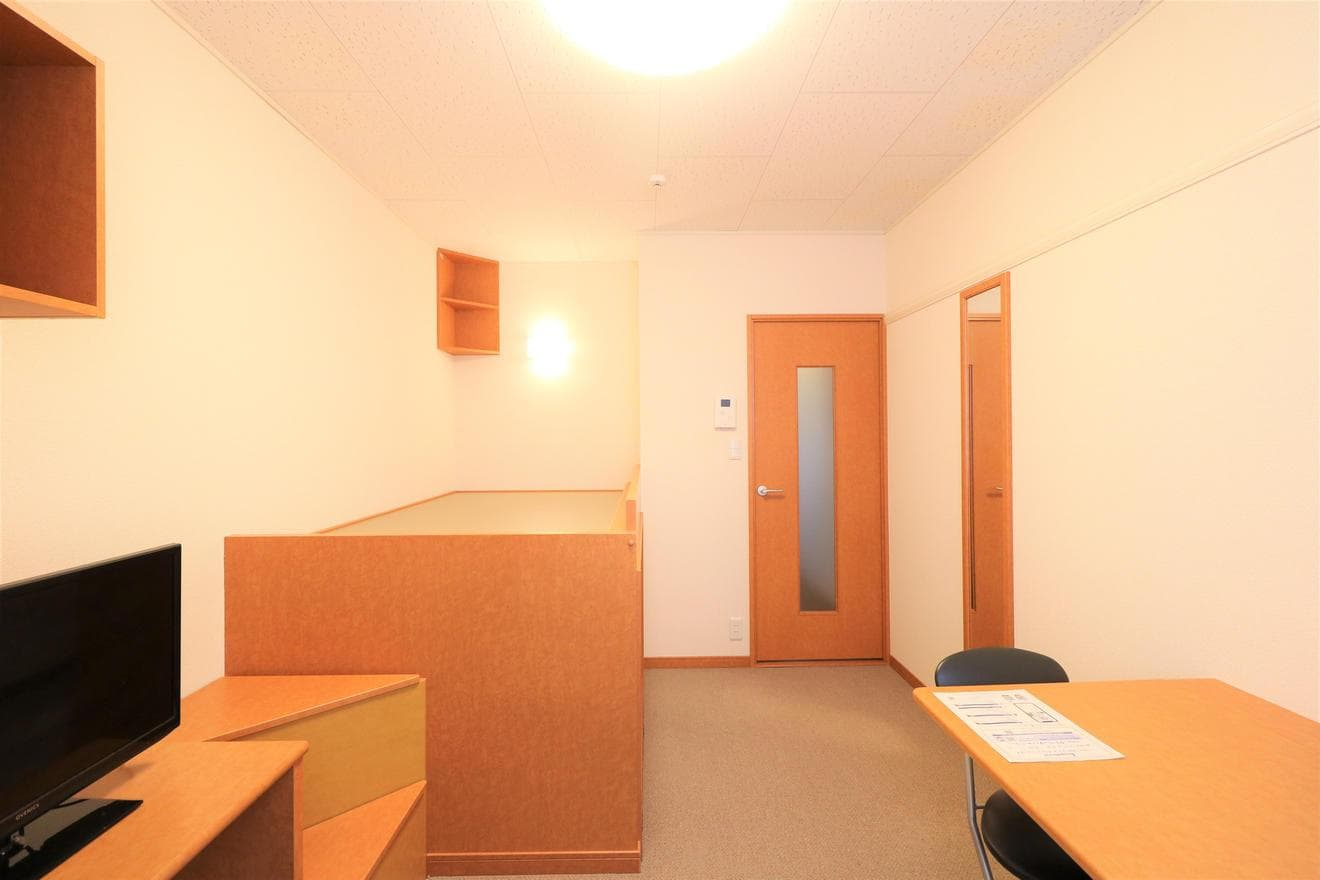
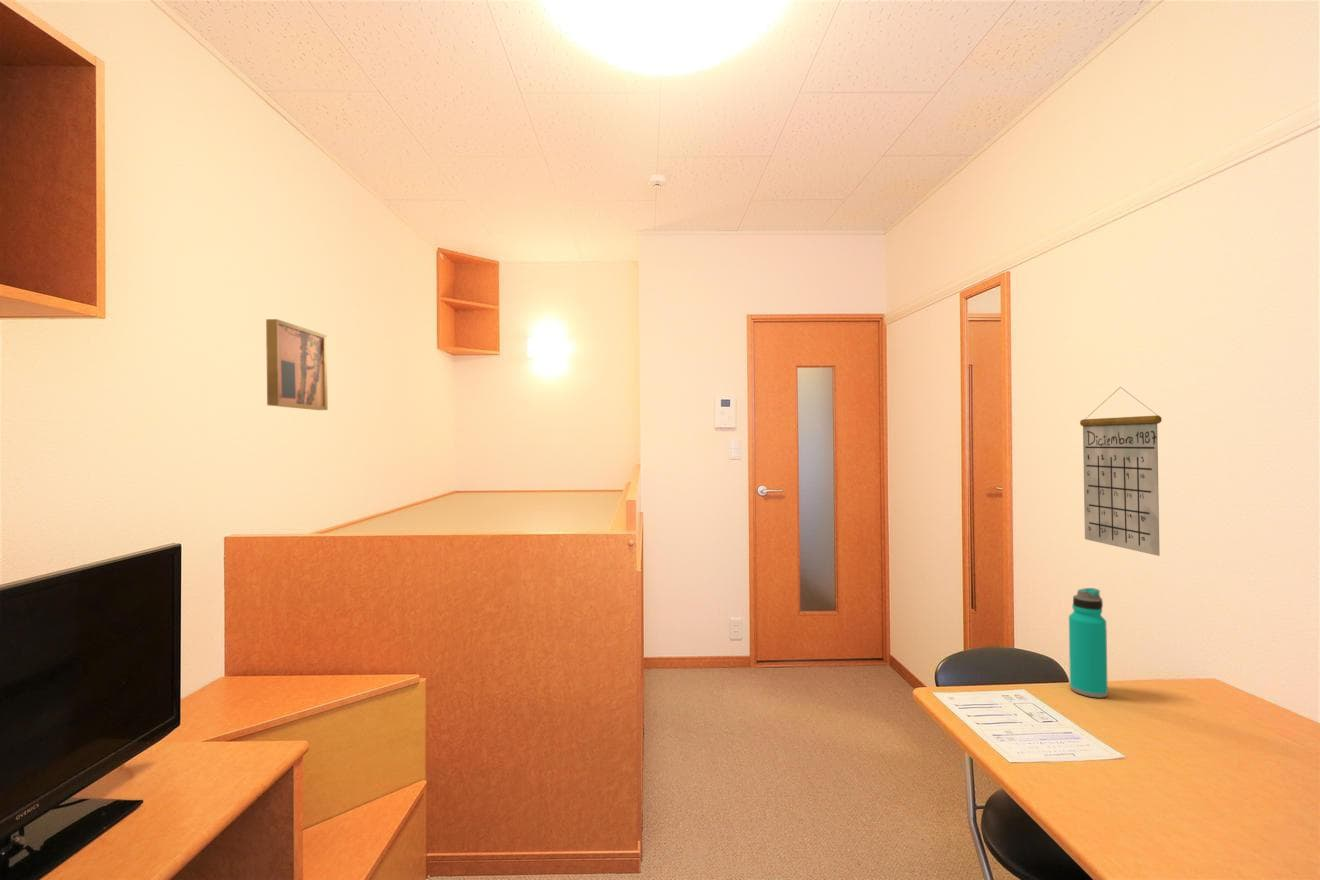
+ calendar (1118, 466)
+ wall art (299, 367)
+ water bottle (1087, 640)
